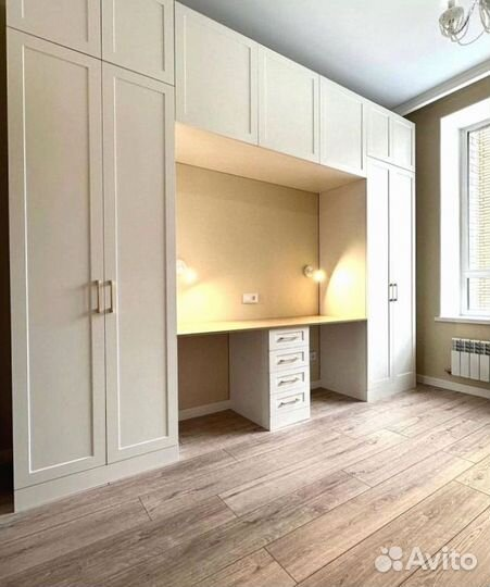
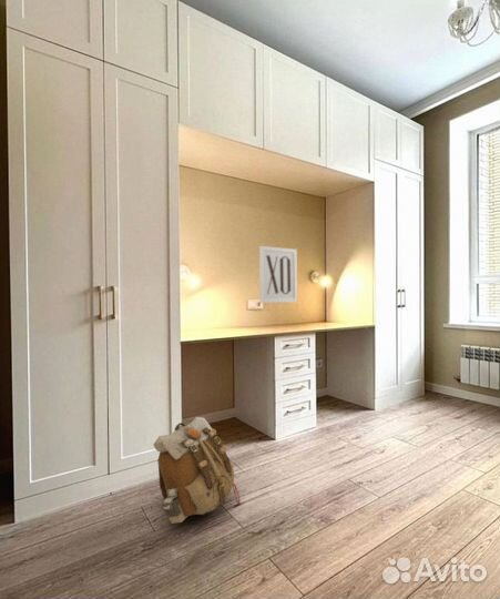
+ wall art (278, 275)
+ backpack (197, 466)
